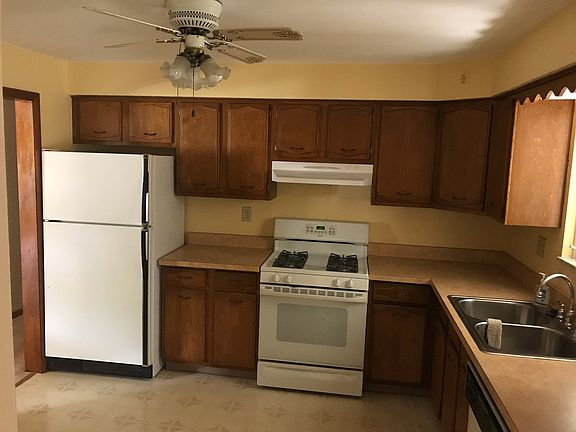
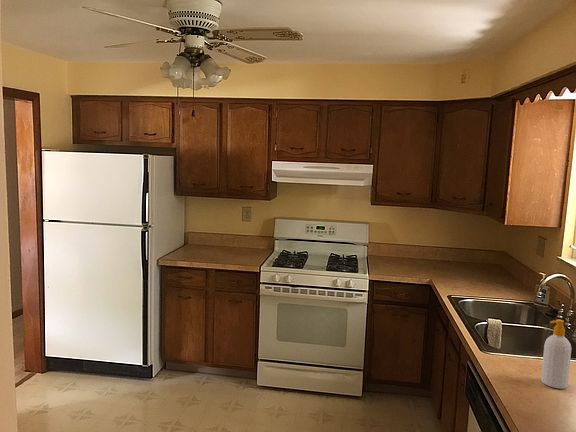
+ soap bottle (556, 352)
